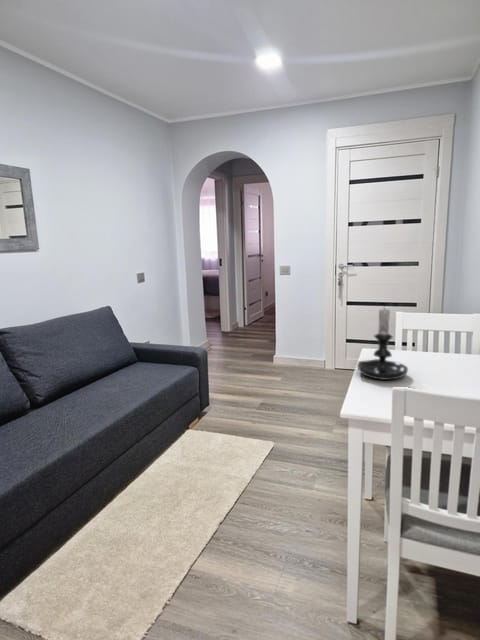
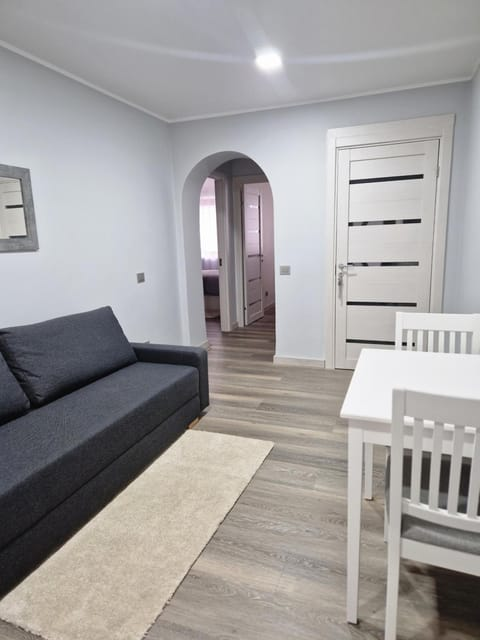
- candle holder (381, 340)
